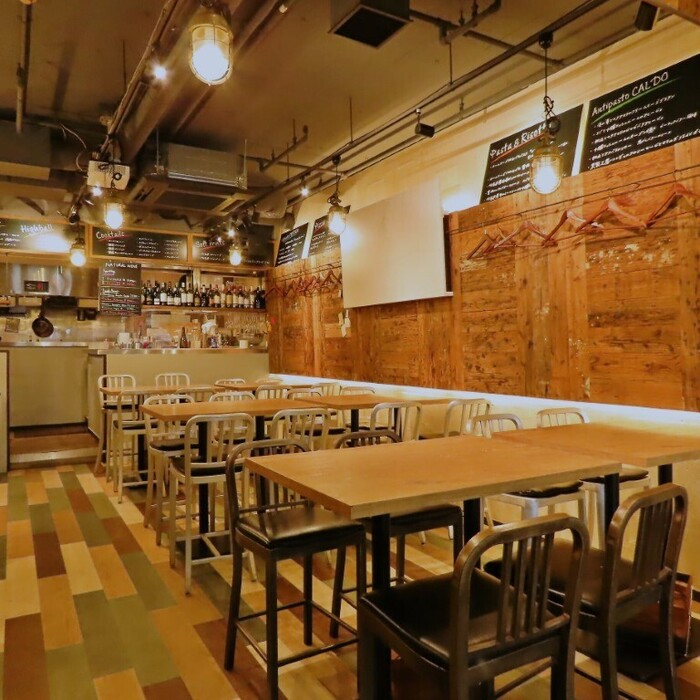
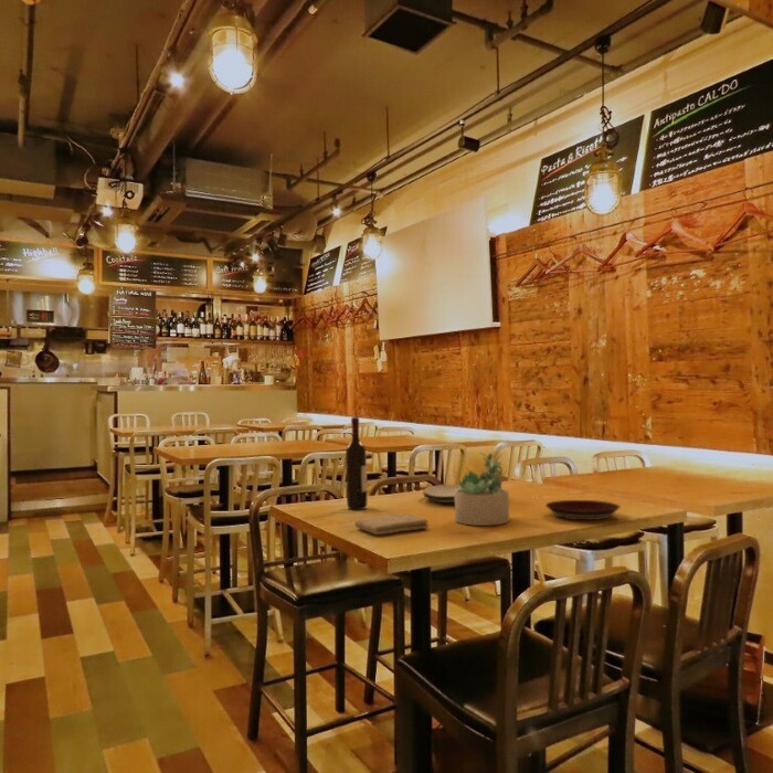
+ succulent plant (479, 486)
+ plate (582, 510)
+ washcloth (392, 522)
+ plate (460, 487)
+ wine bottle (356, 462)
